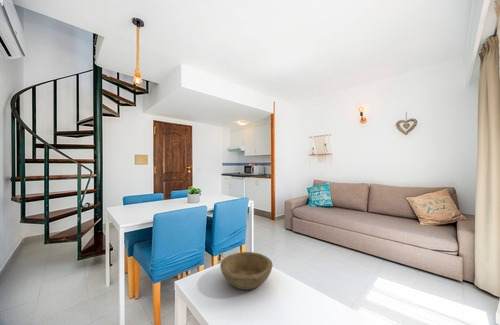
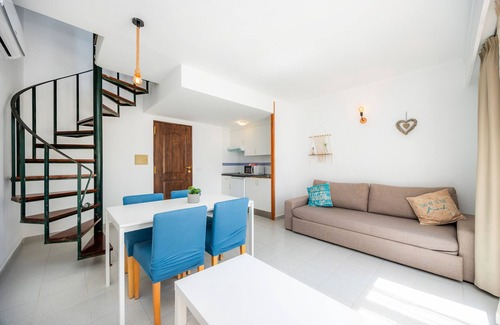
- bowl (246, 271)
